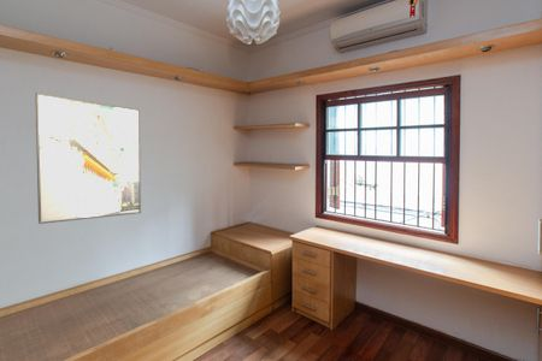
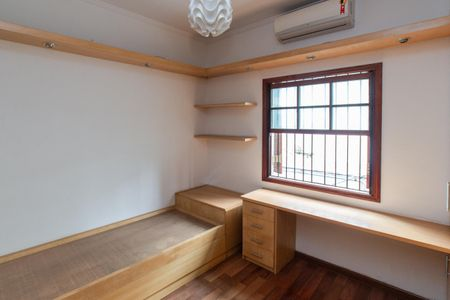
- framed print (94, 160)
